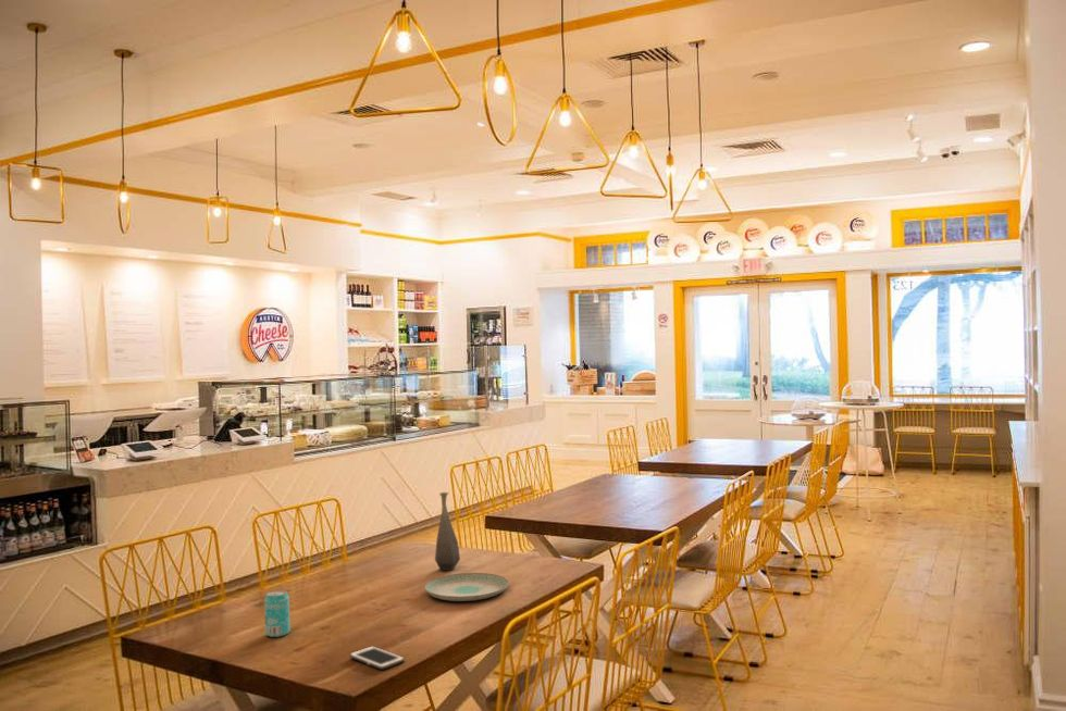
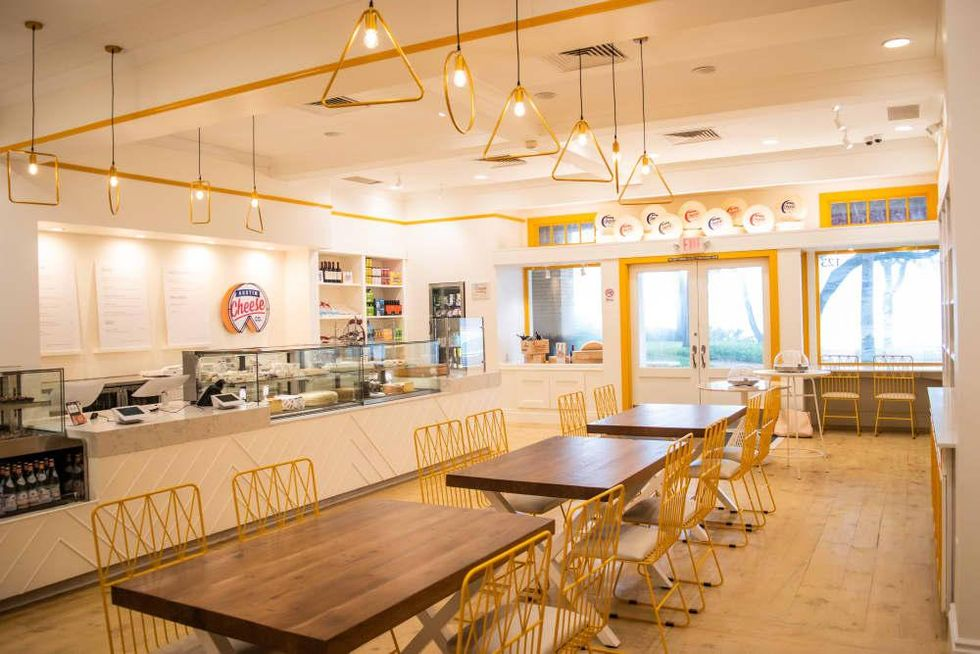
- bottle (445, 531)
- cell phone (376, 657)
- plate (467, 587)
- beverage can (276, 613)
